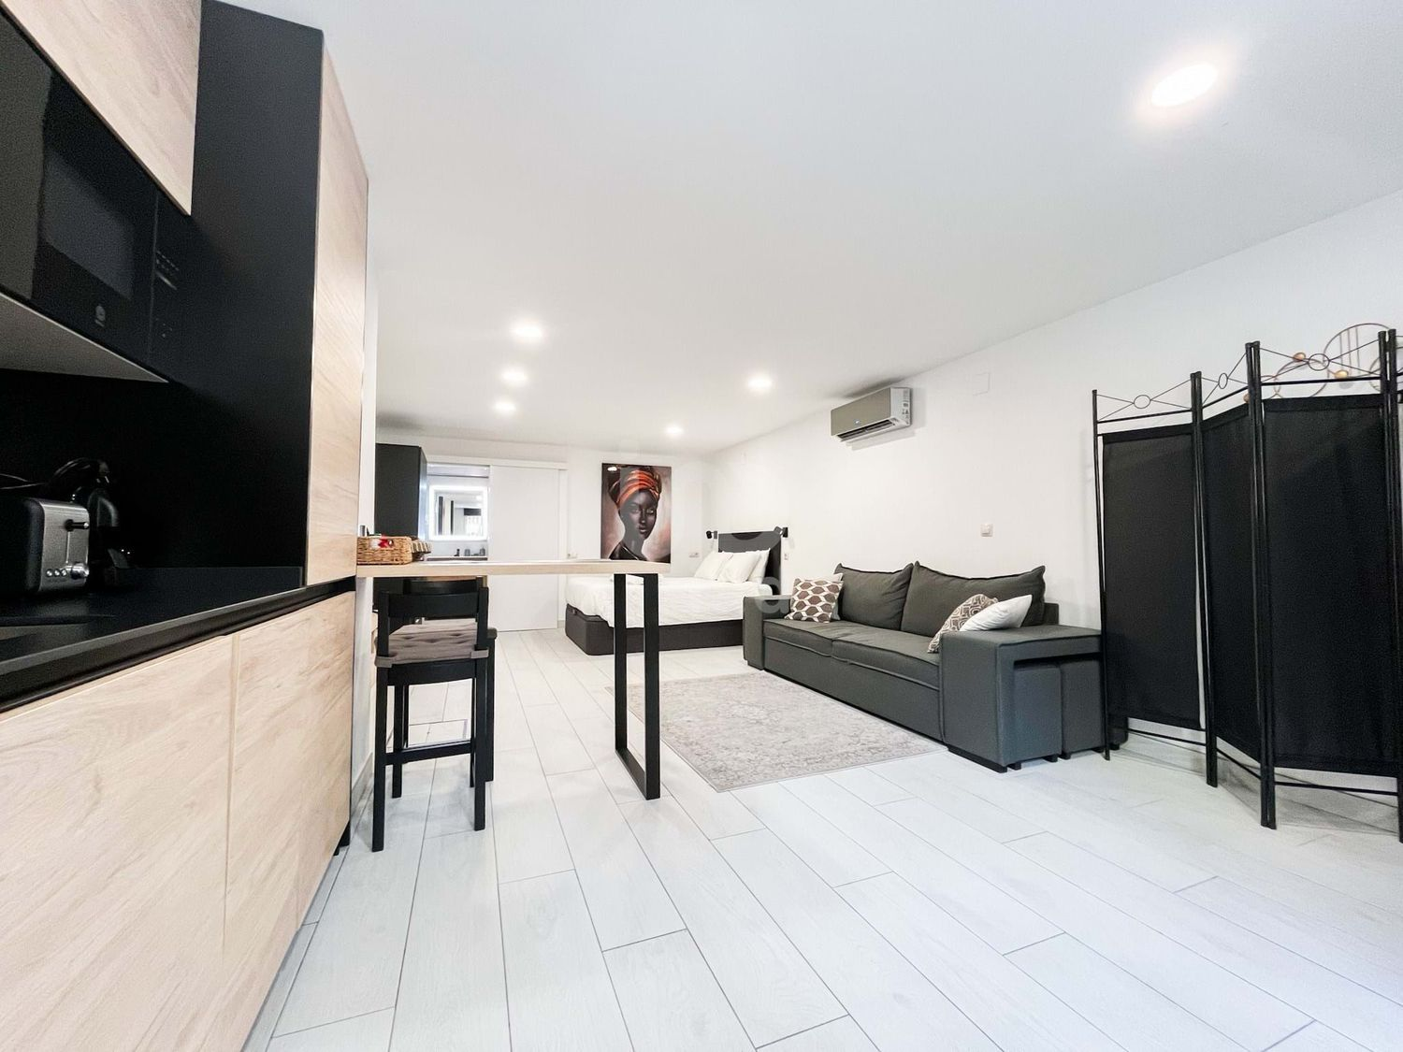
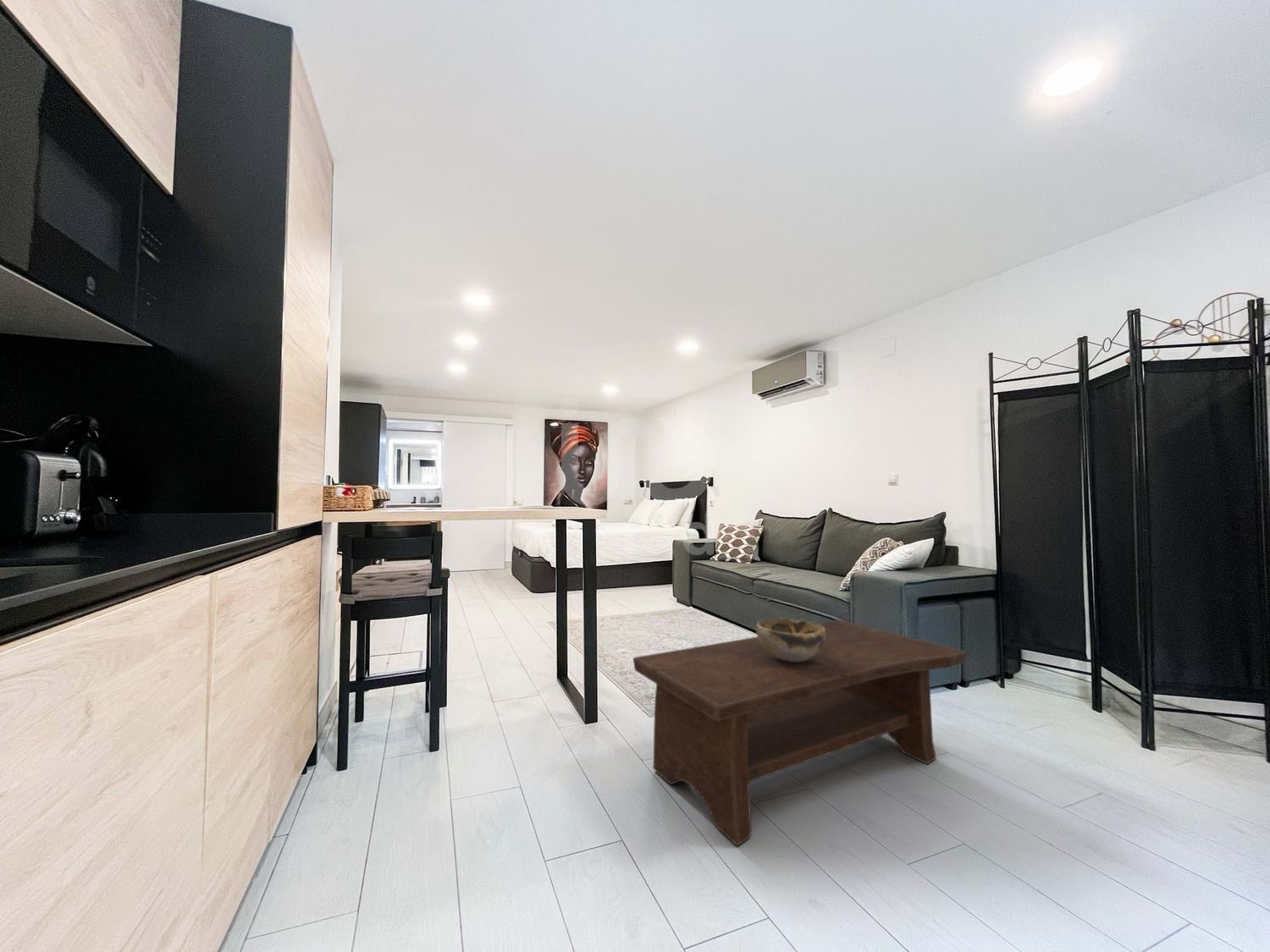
+ decorative bowl (790, 641)
+ coffee table (799, 708)
